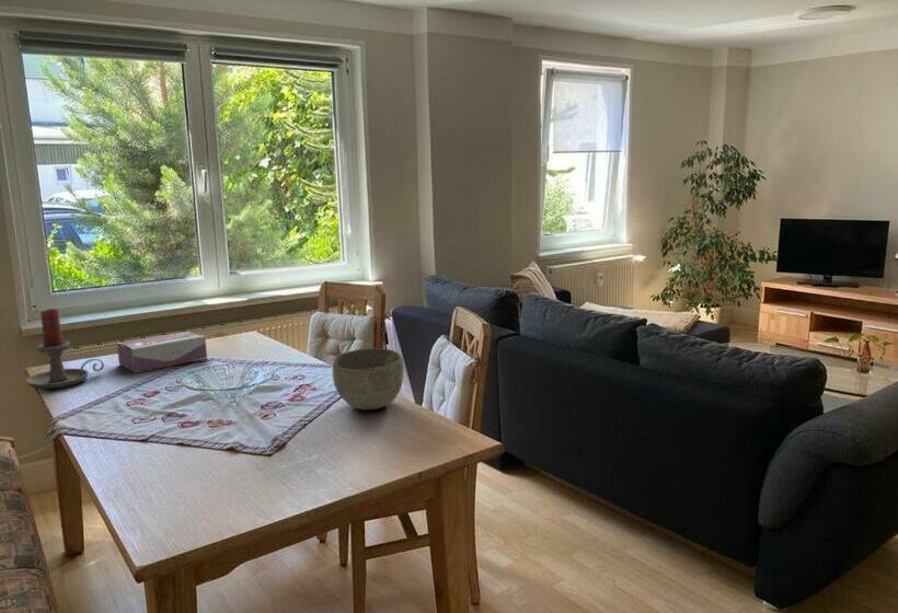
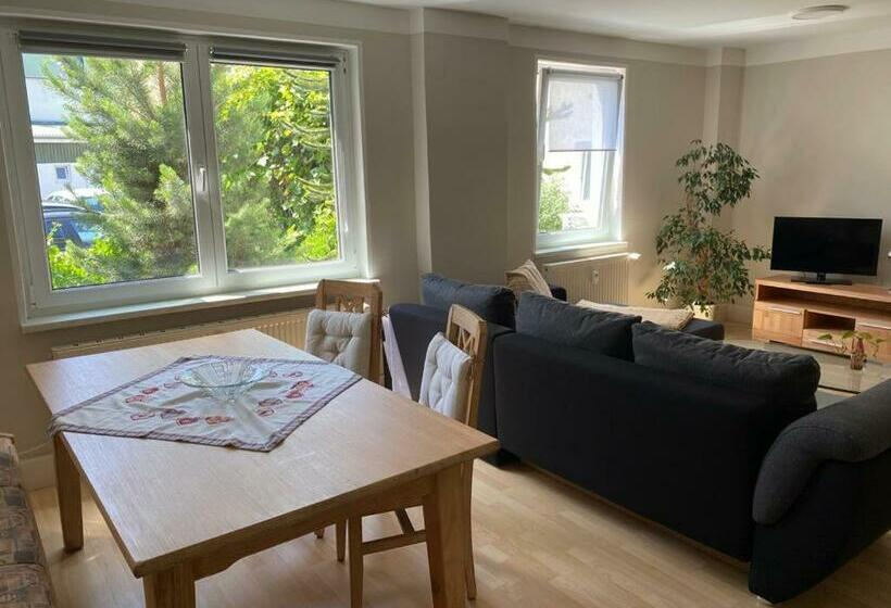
- bowl (368, 381)
- tissue box (162, 349)
- candle holder (62, 344)
